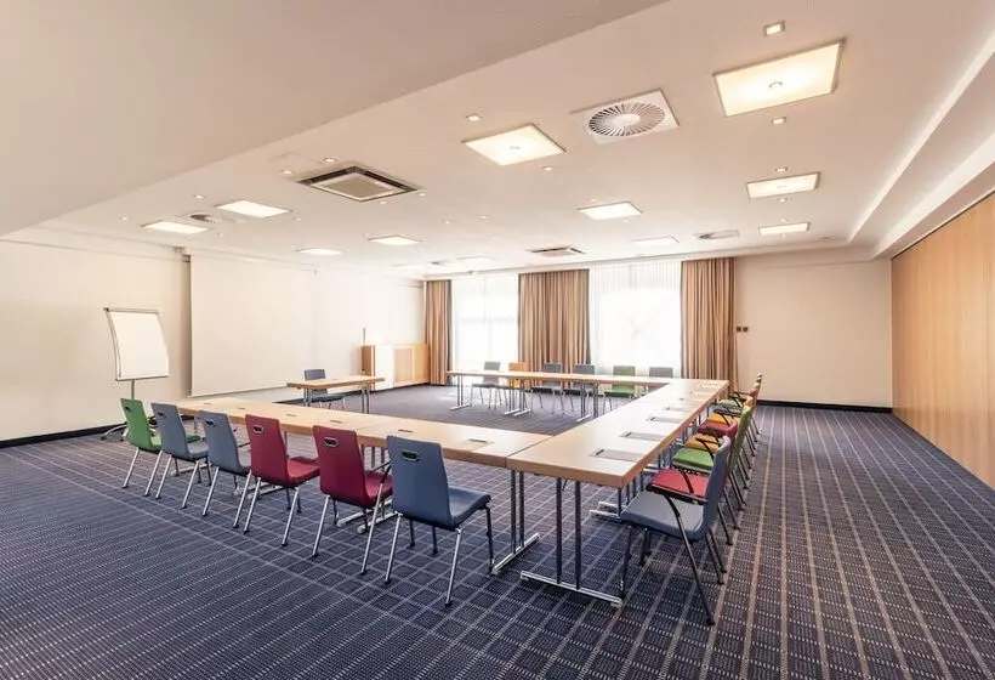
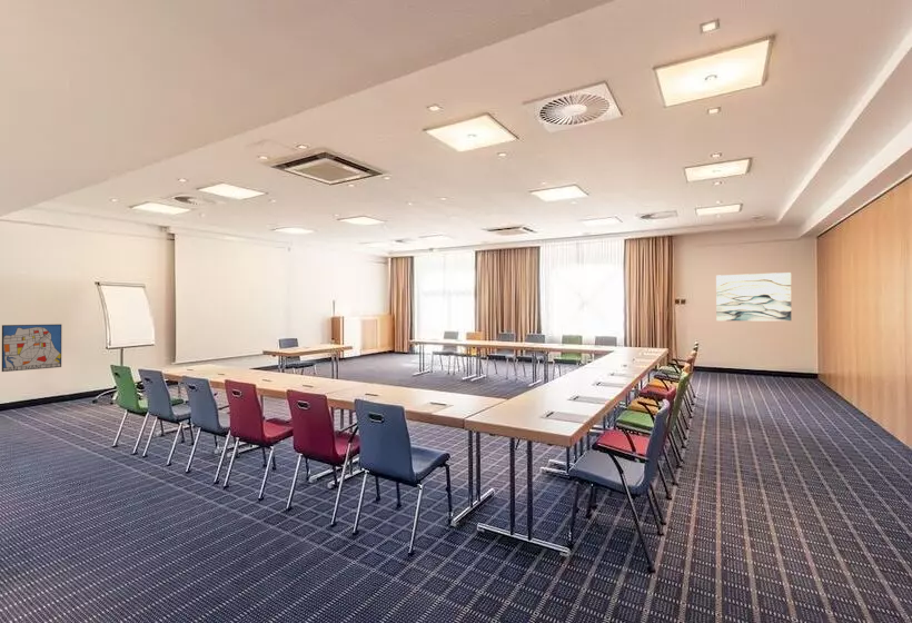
+ wall art (752, 297)
+ wall art (32, 346)
